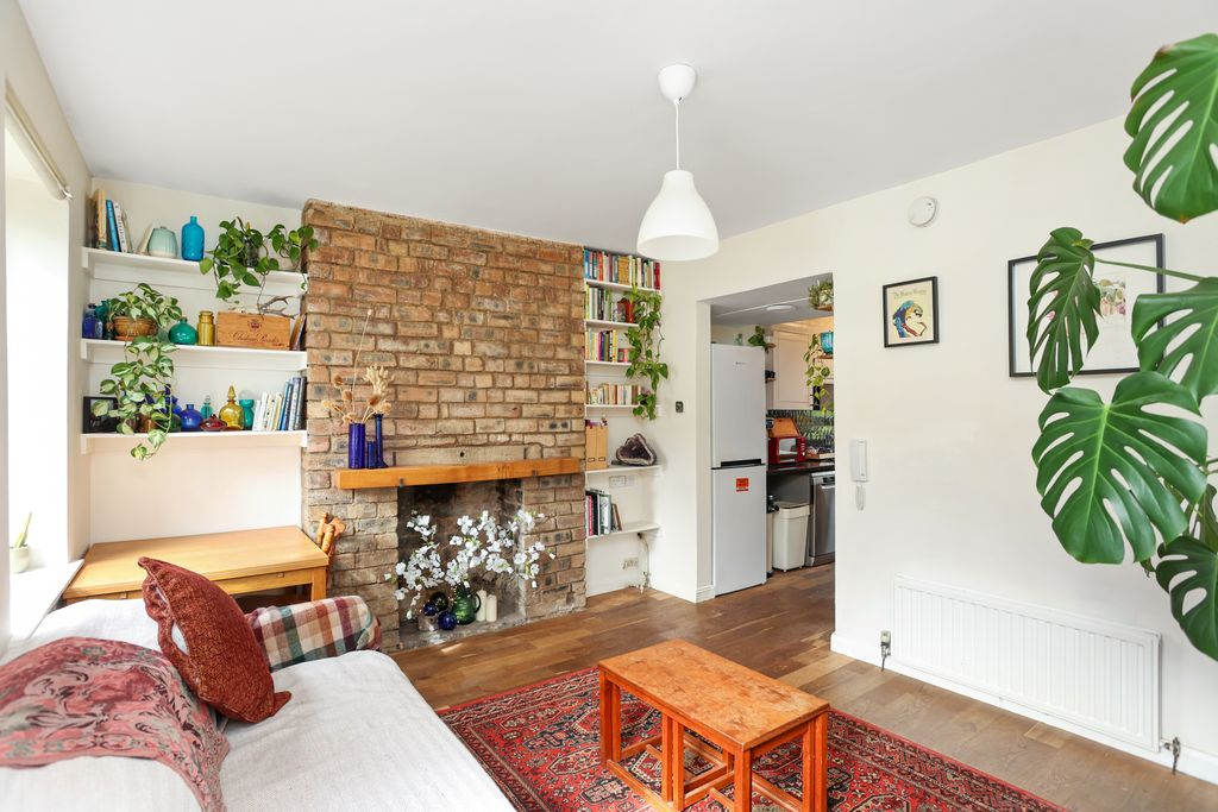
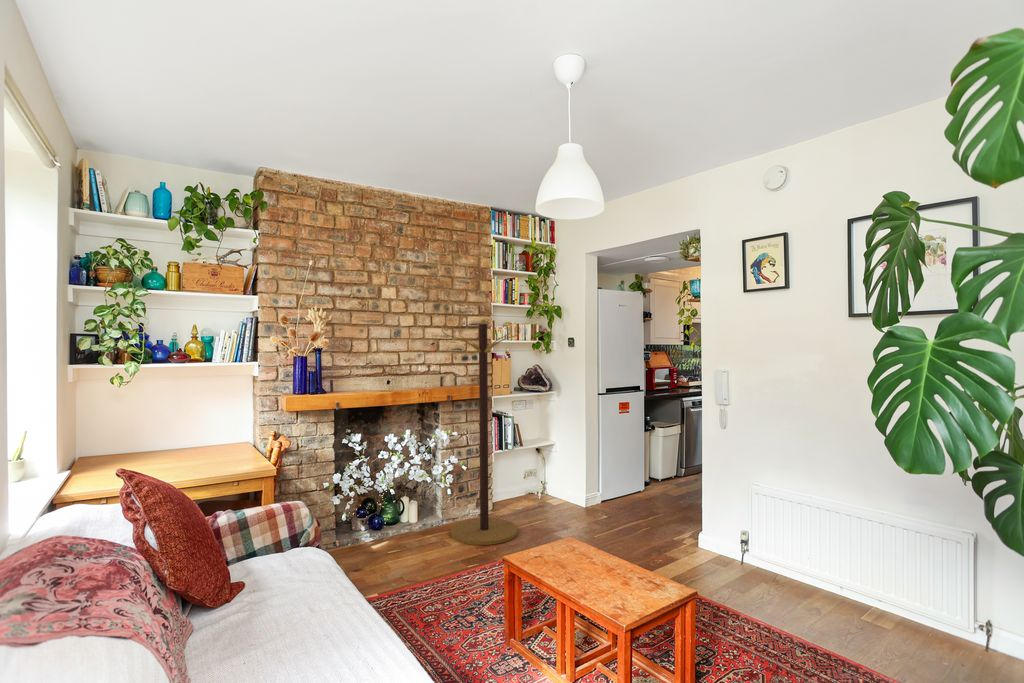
+ coat rack (483, 425)
